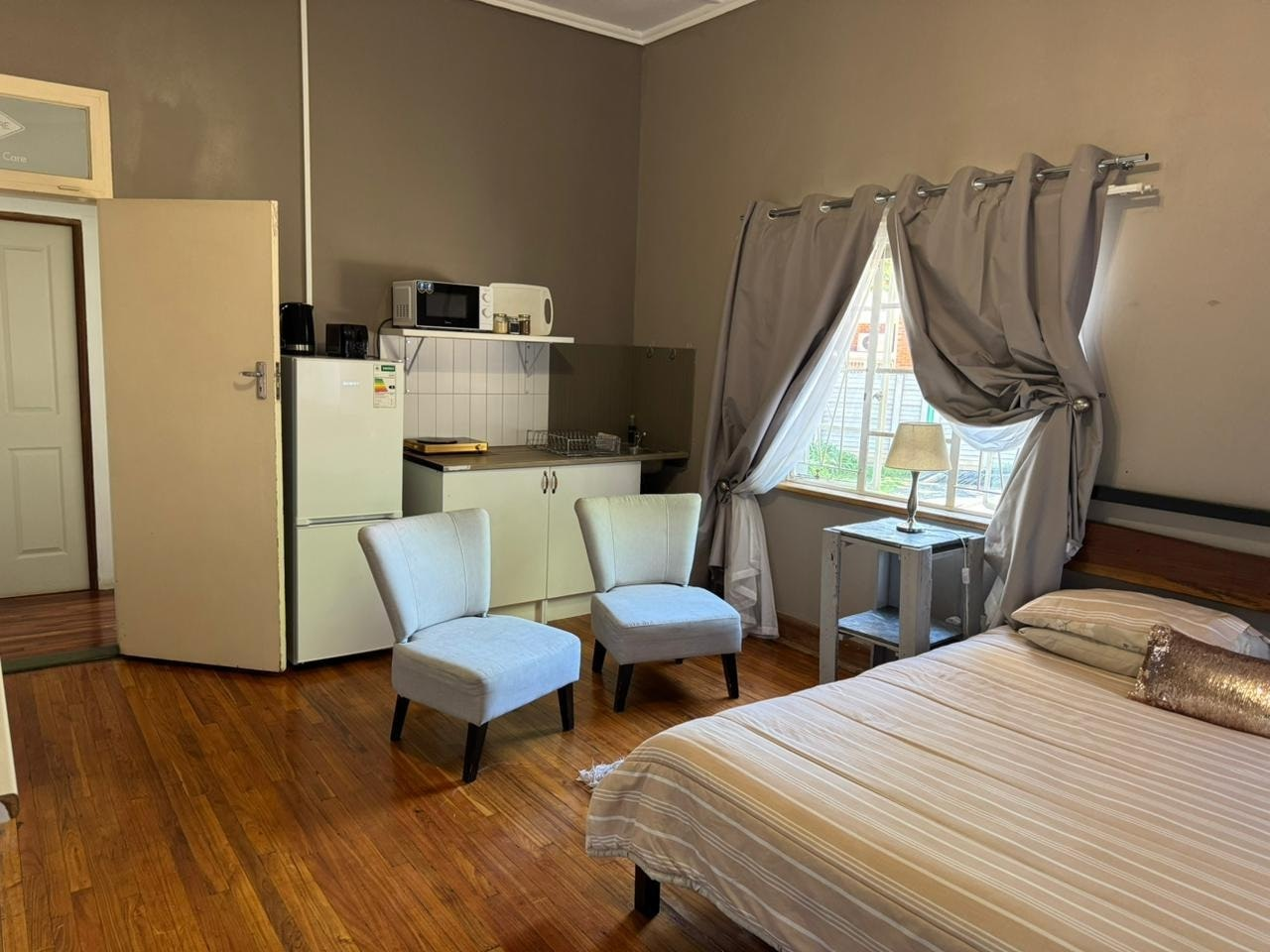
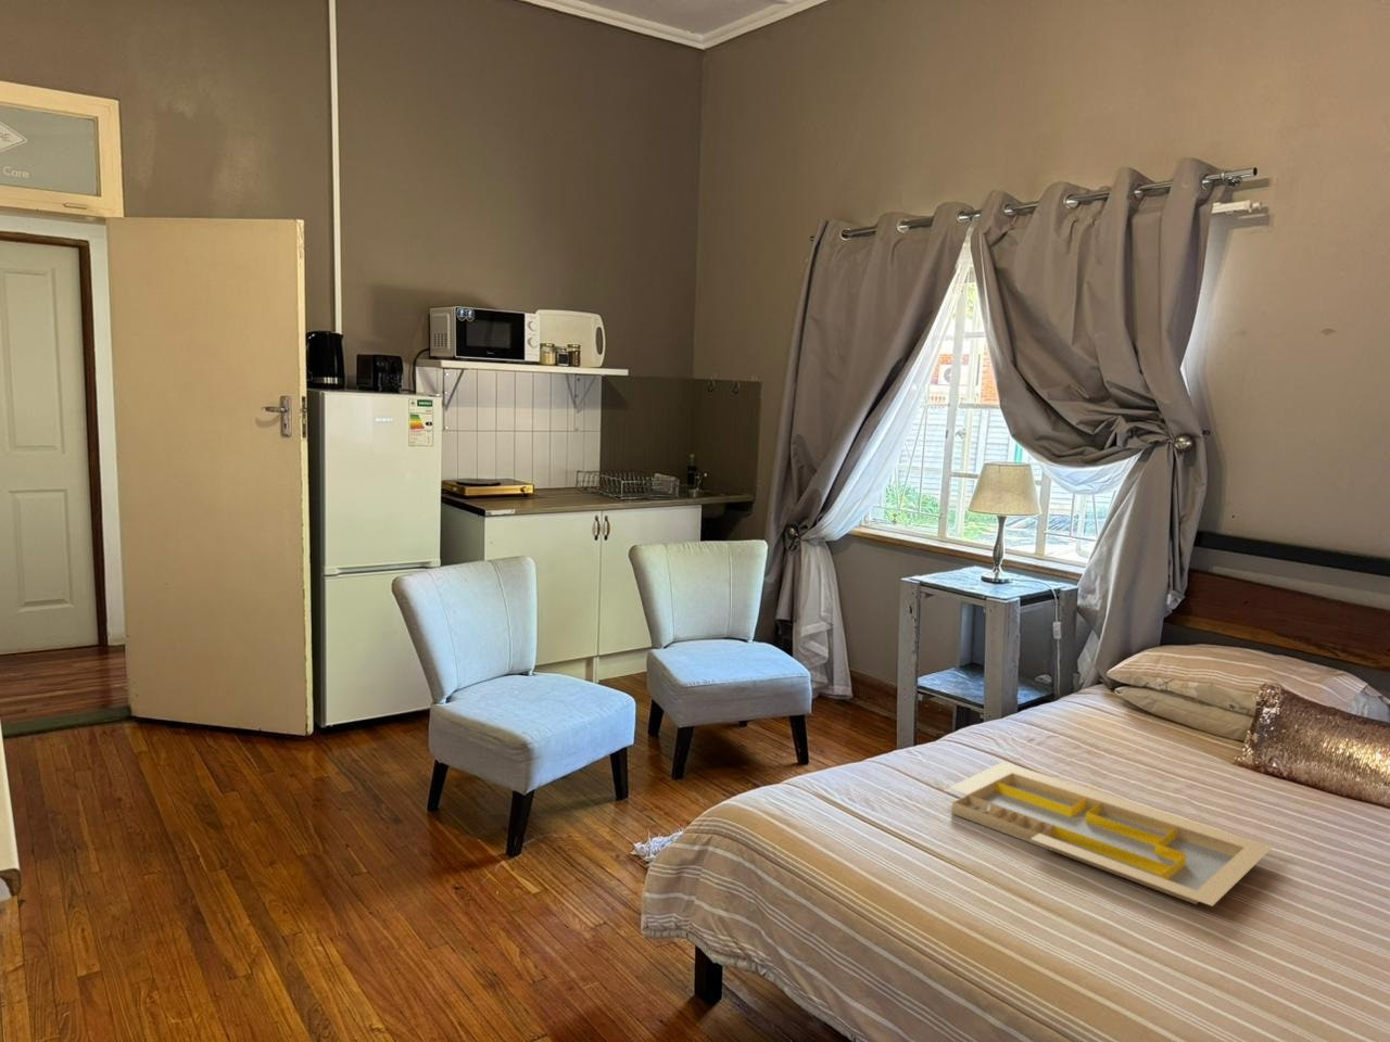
+ serving tray (1089, 827)
